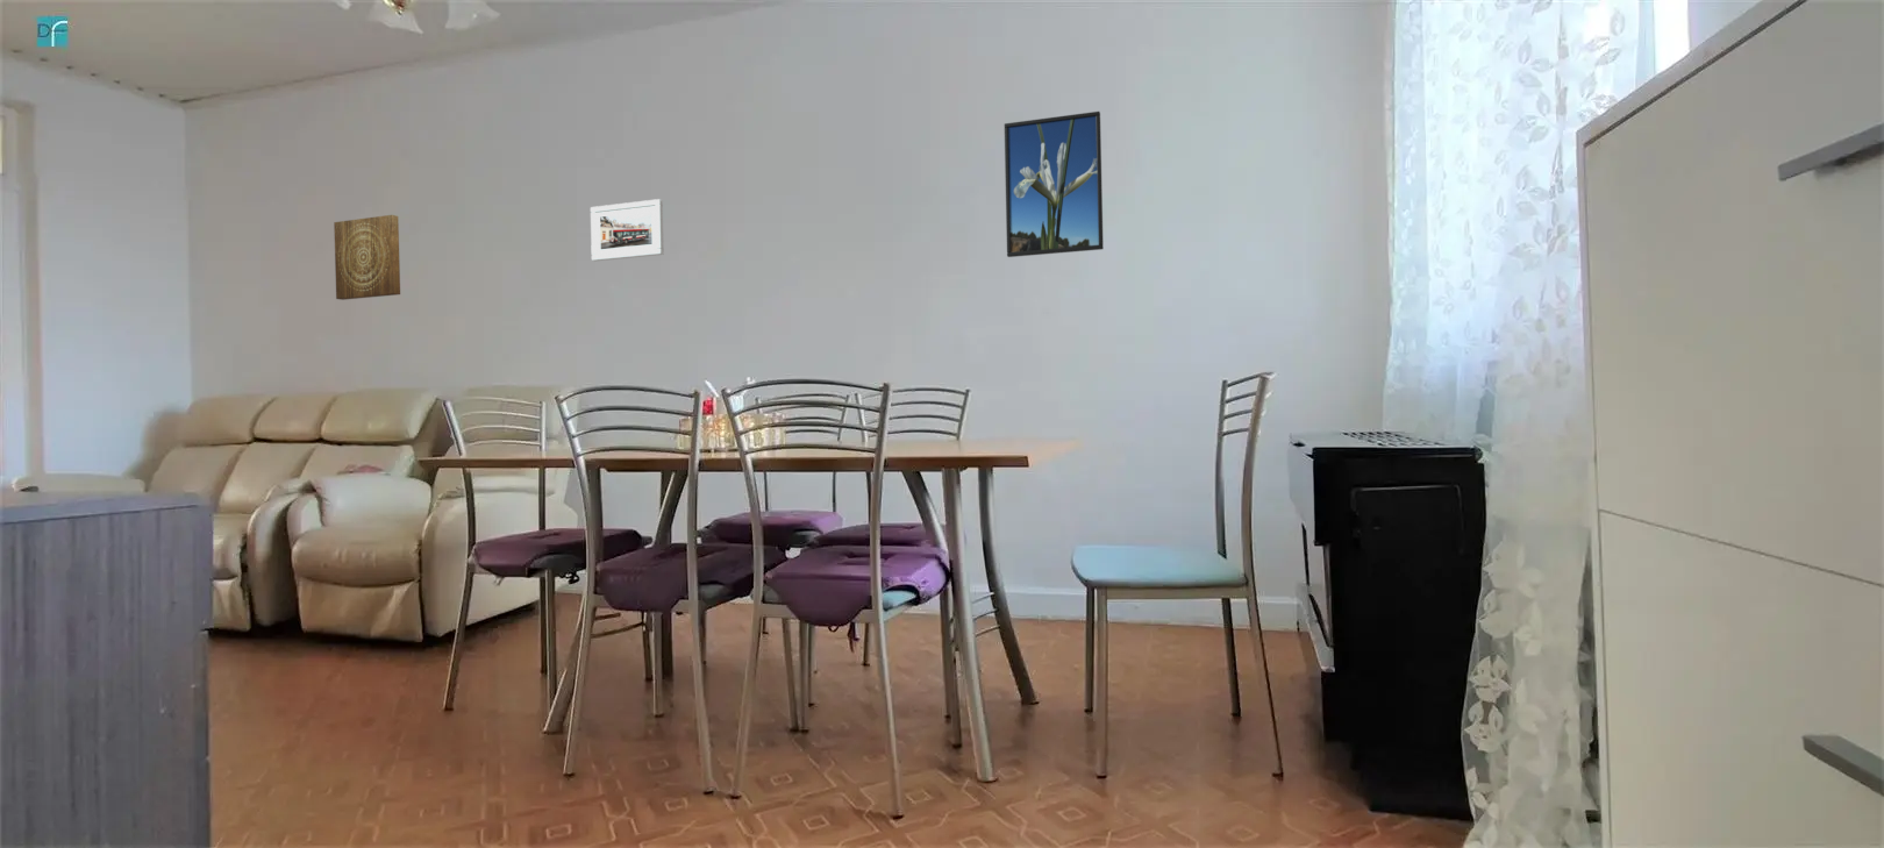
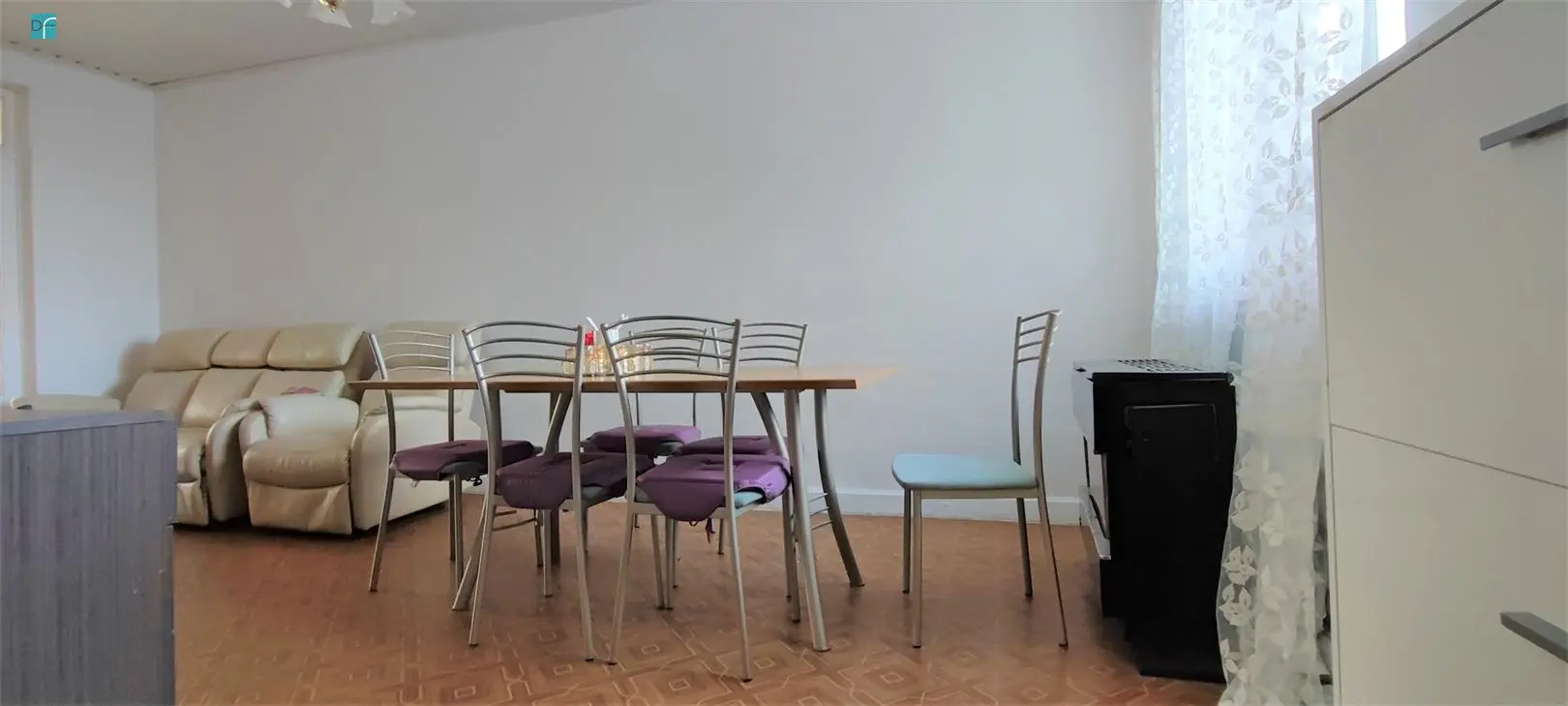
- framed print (626, 231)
- wall art (366, 257)
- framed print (1053, 185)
